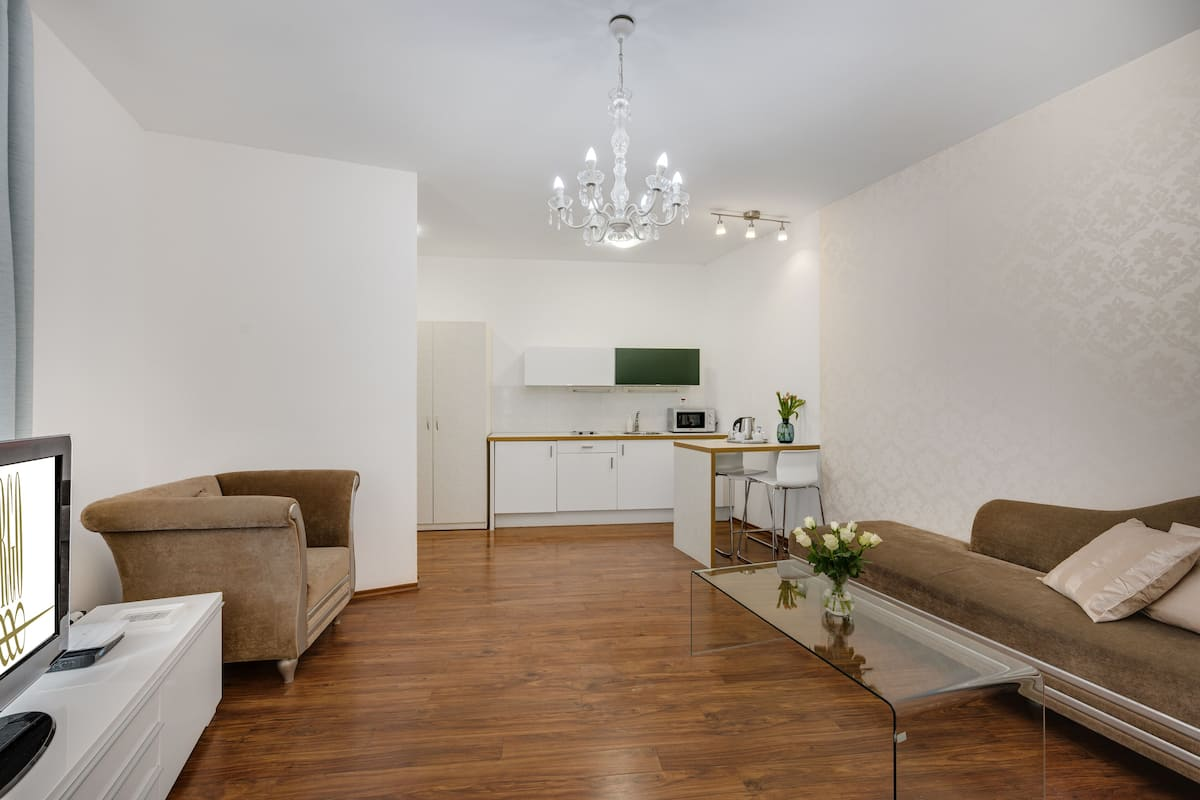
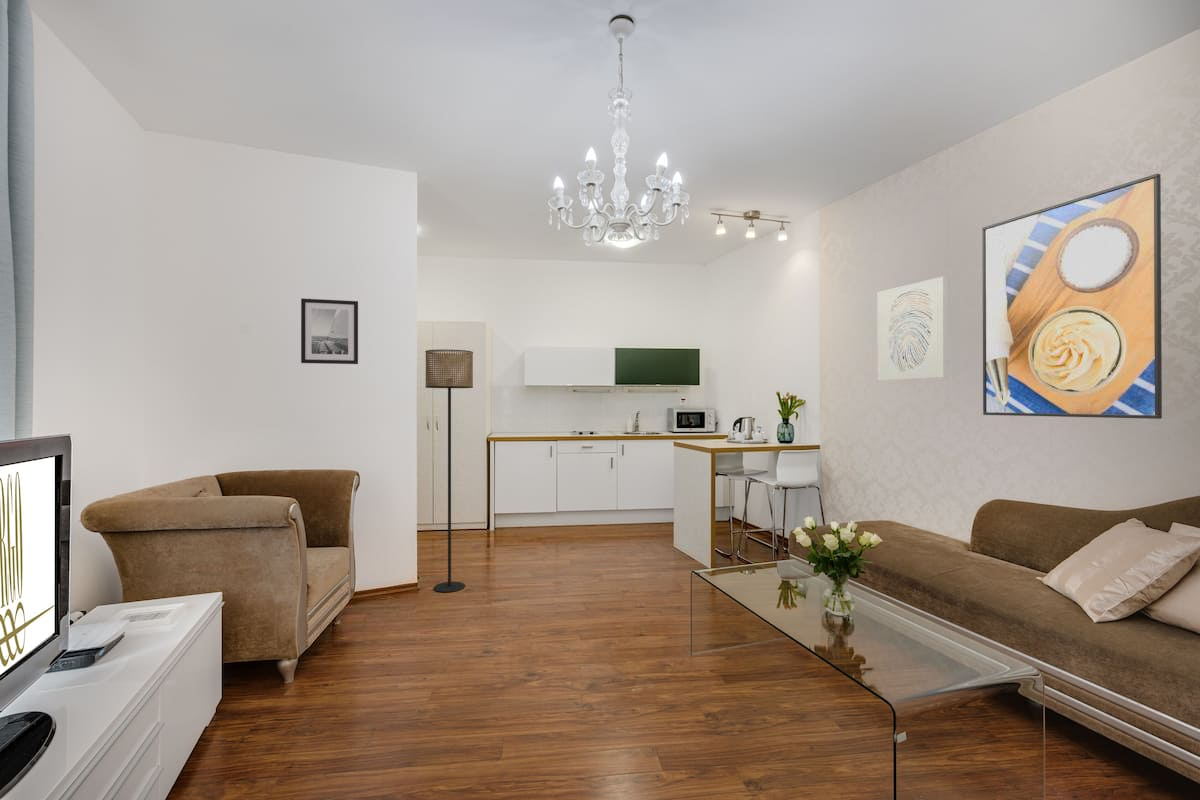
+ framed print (1060, 310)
+ wall art (910, 332)
+ wall art (330, 331)
+ floor lamp (449, 469)
